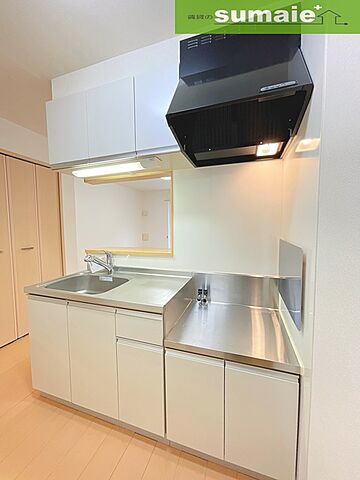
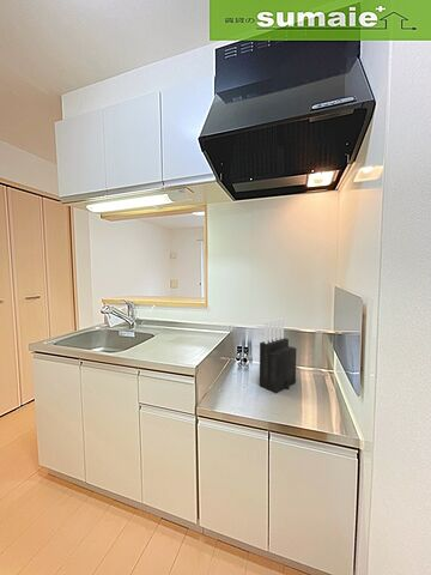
+ knife block (279, 352)
